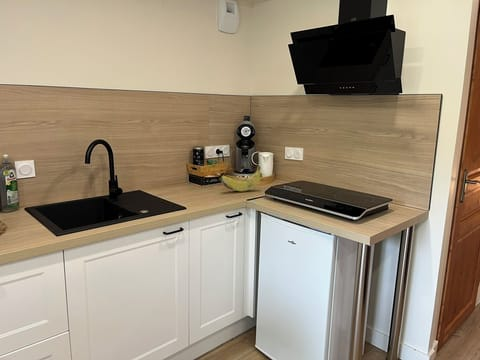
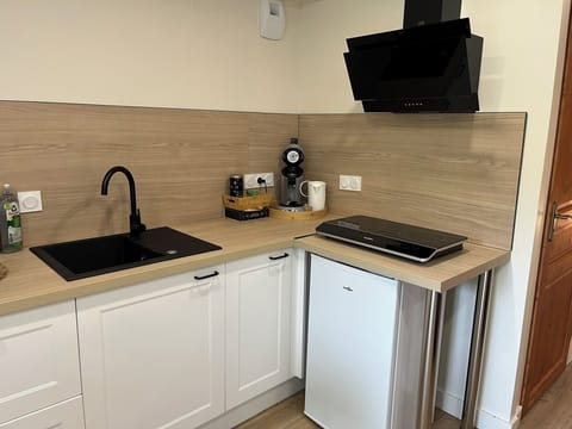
- banana (242, 180)
